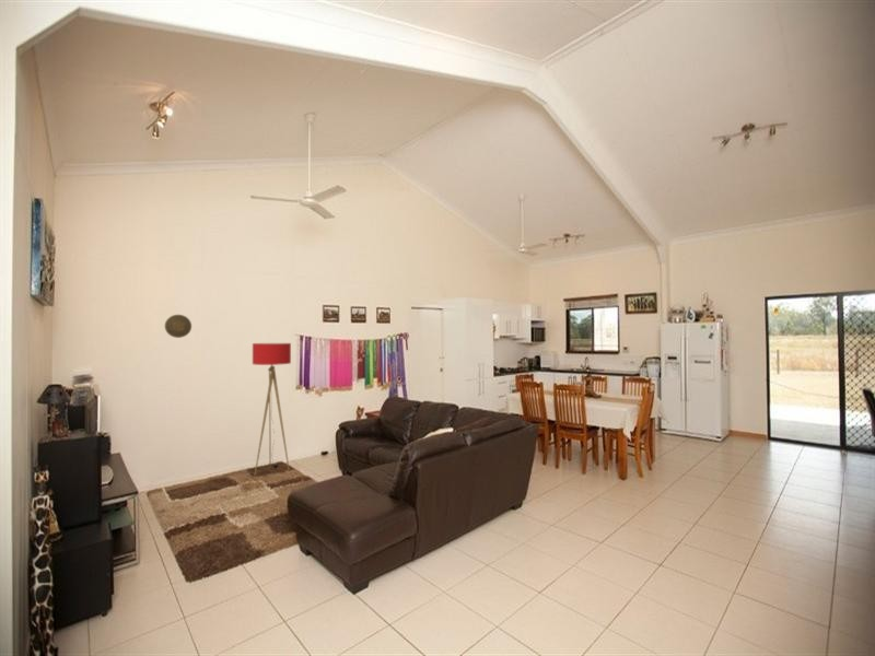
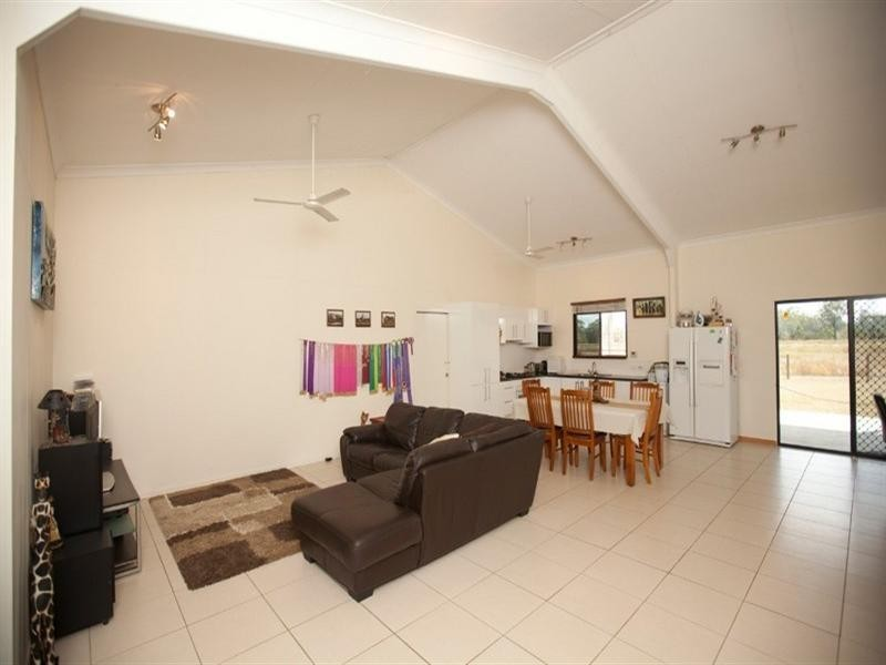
- floor lamp (271, 408)
- decorative plate (178, 326)
